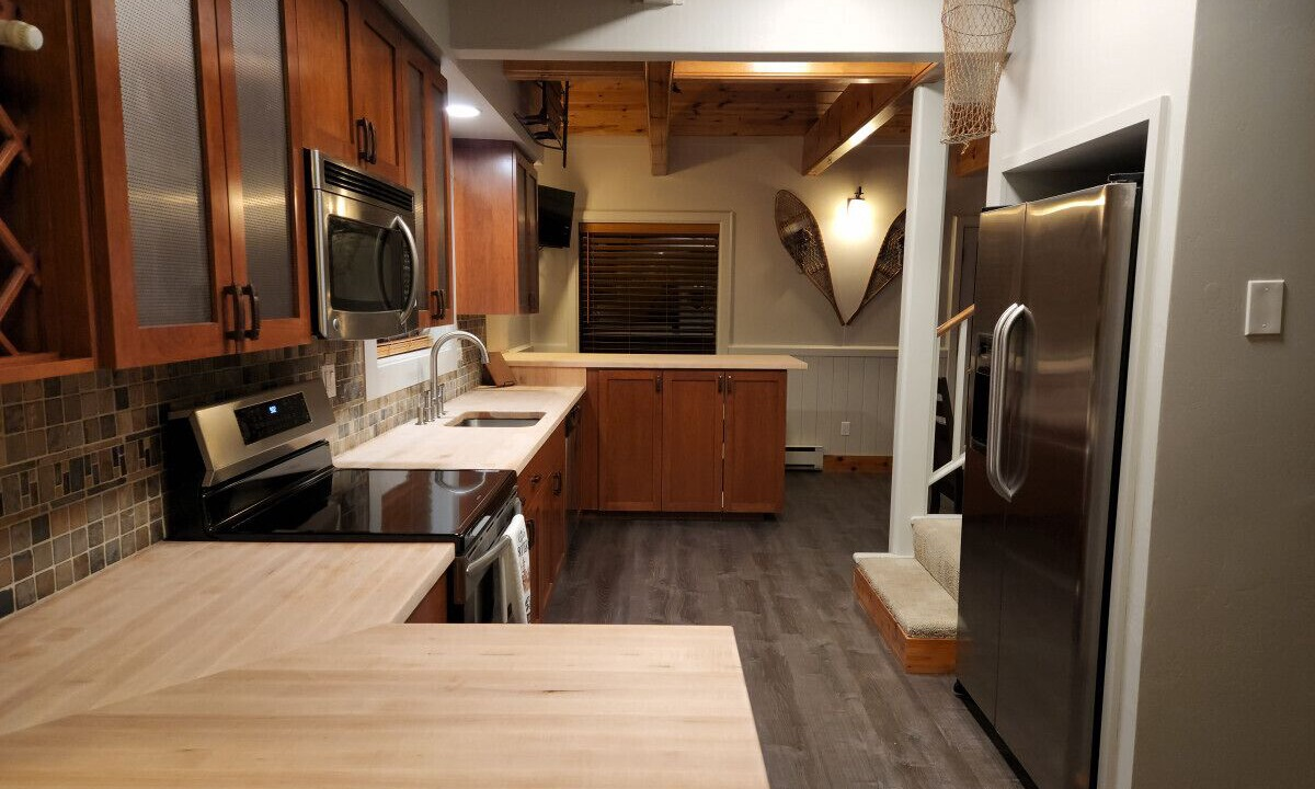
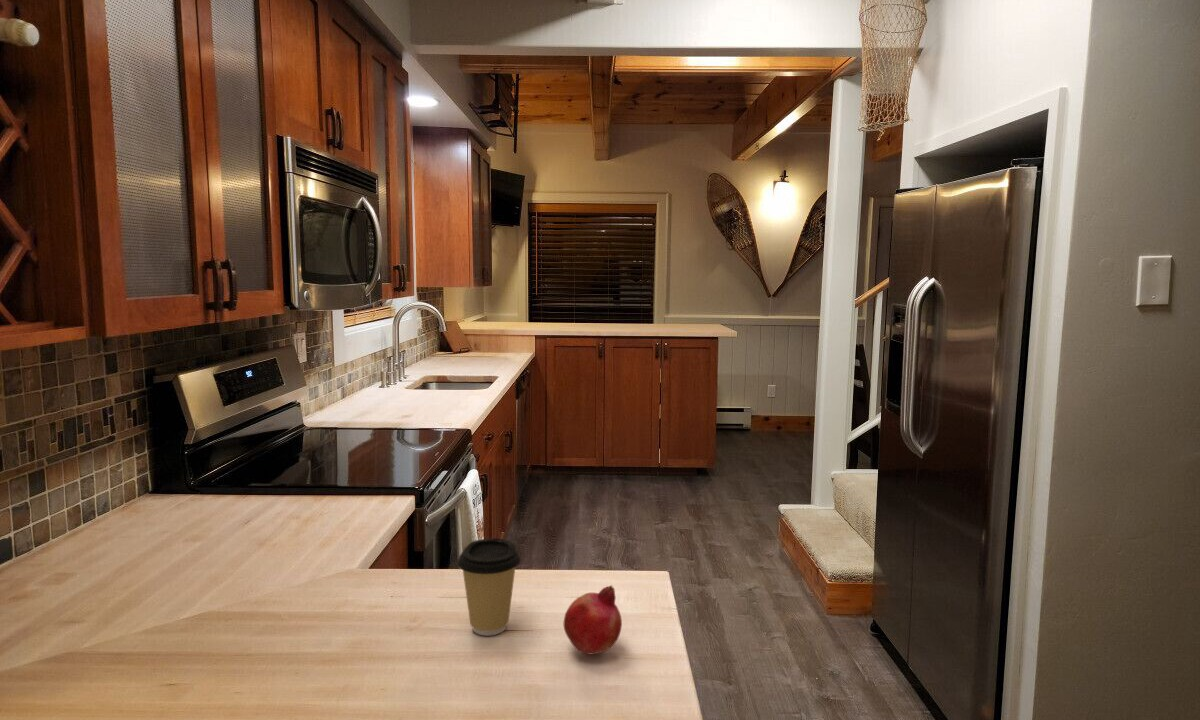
+ coffee cup (489, 587)
+ fruit (592, 618)
